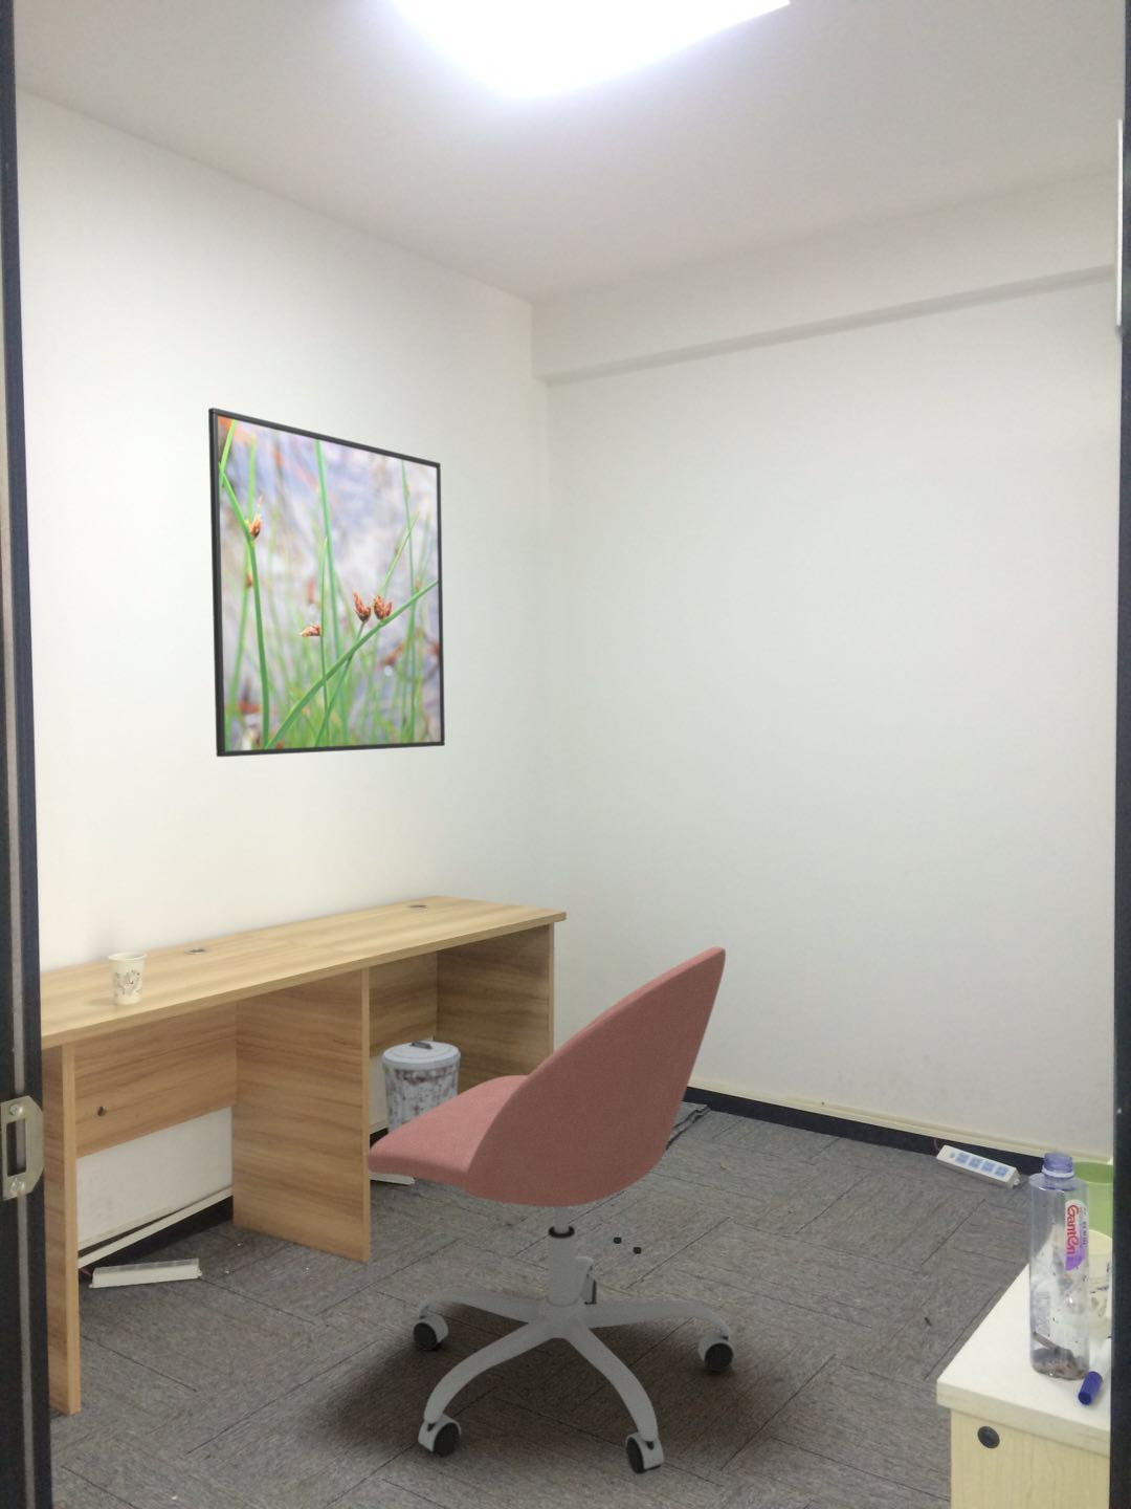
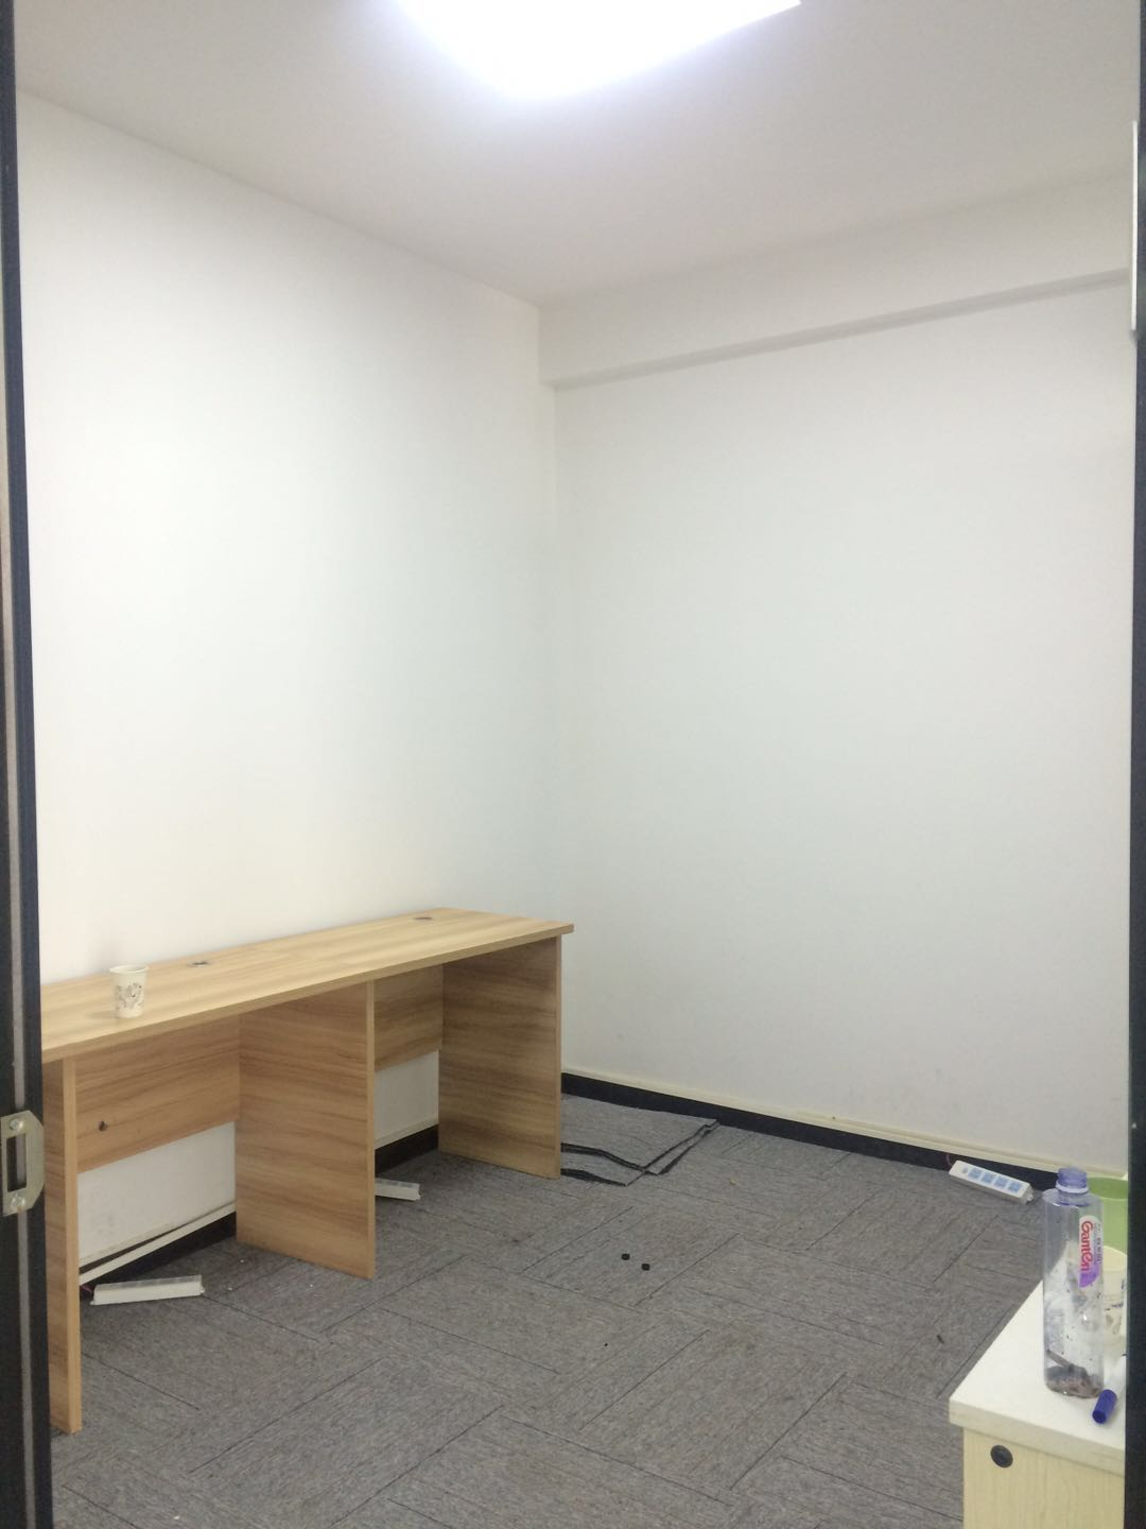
- trash can (421, 1099)
- office chair (551, 1160)
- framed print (340, 595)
